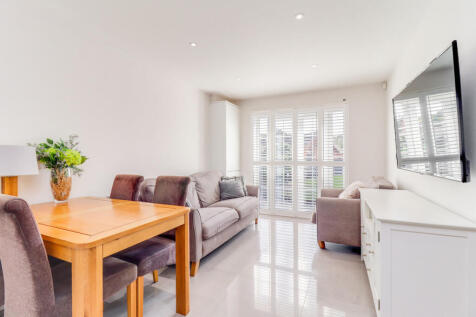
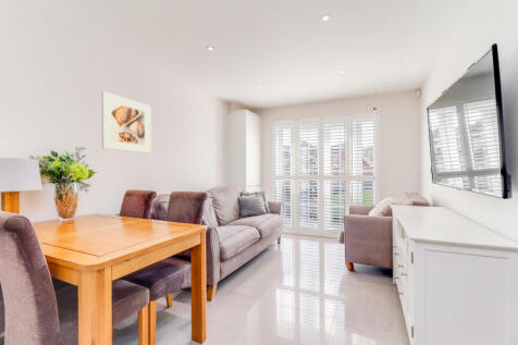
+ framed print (128, 125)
